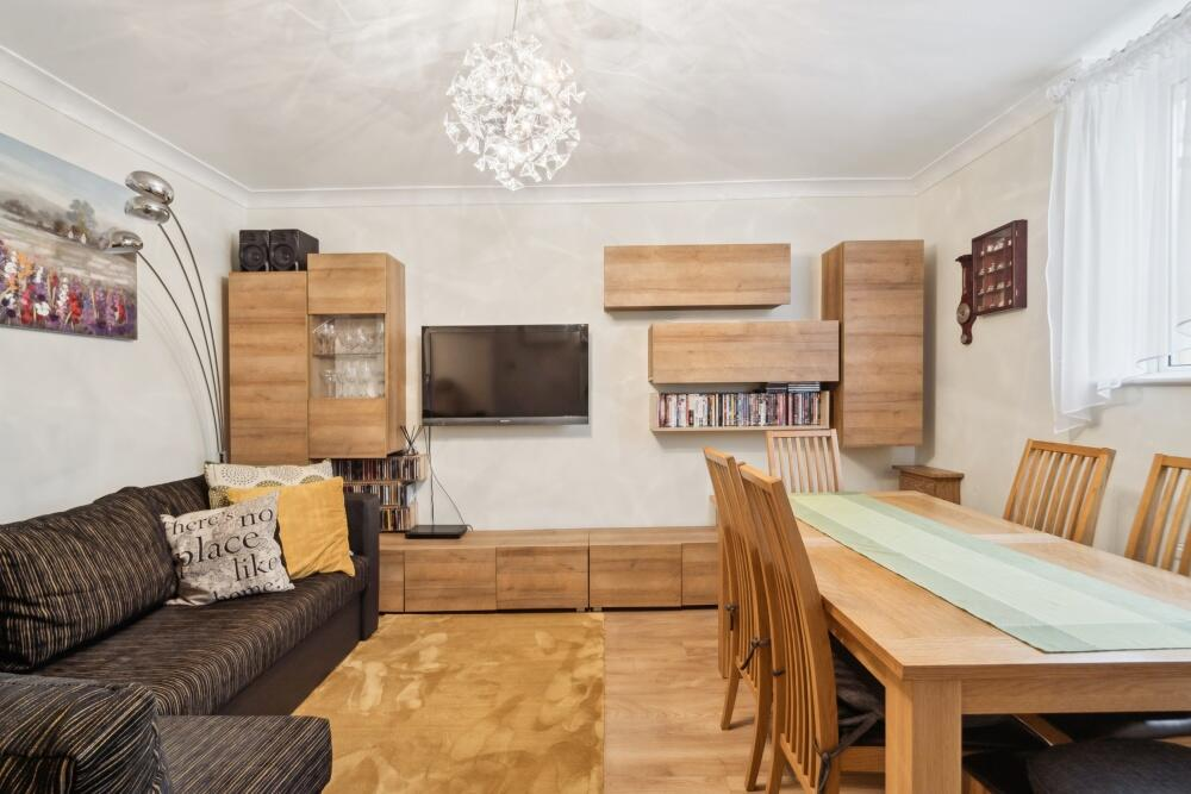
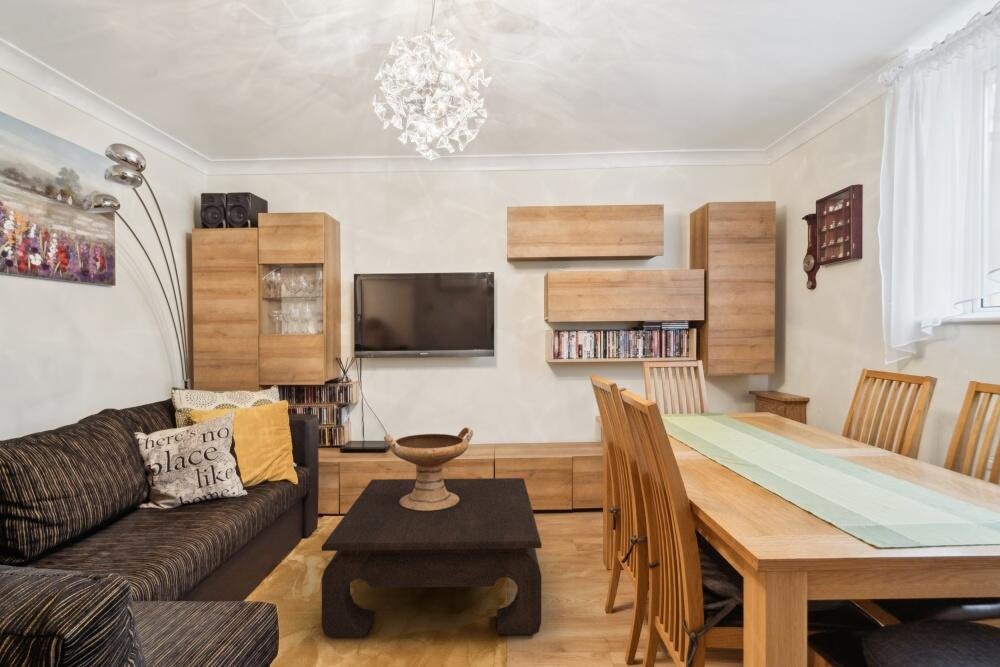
+ coffee table (441, 545)
+ decorative bowl (429, 465)
